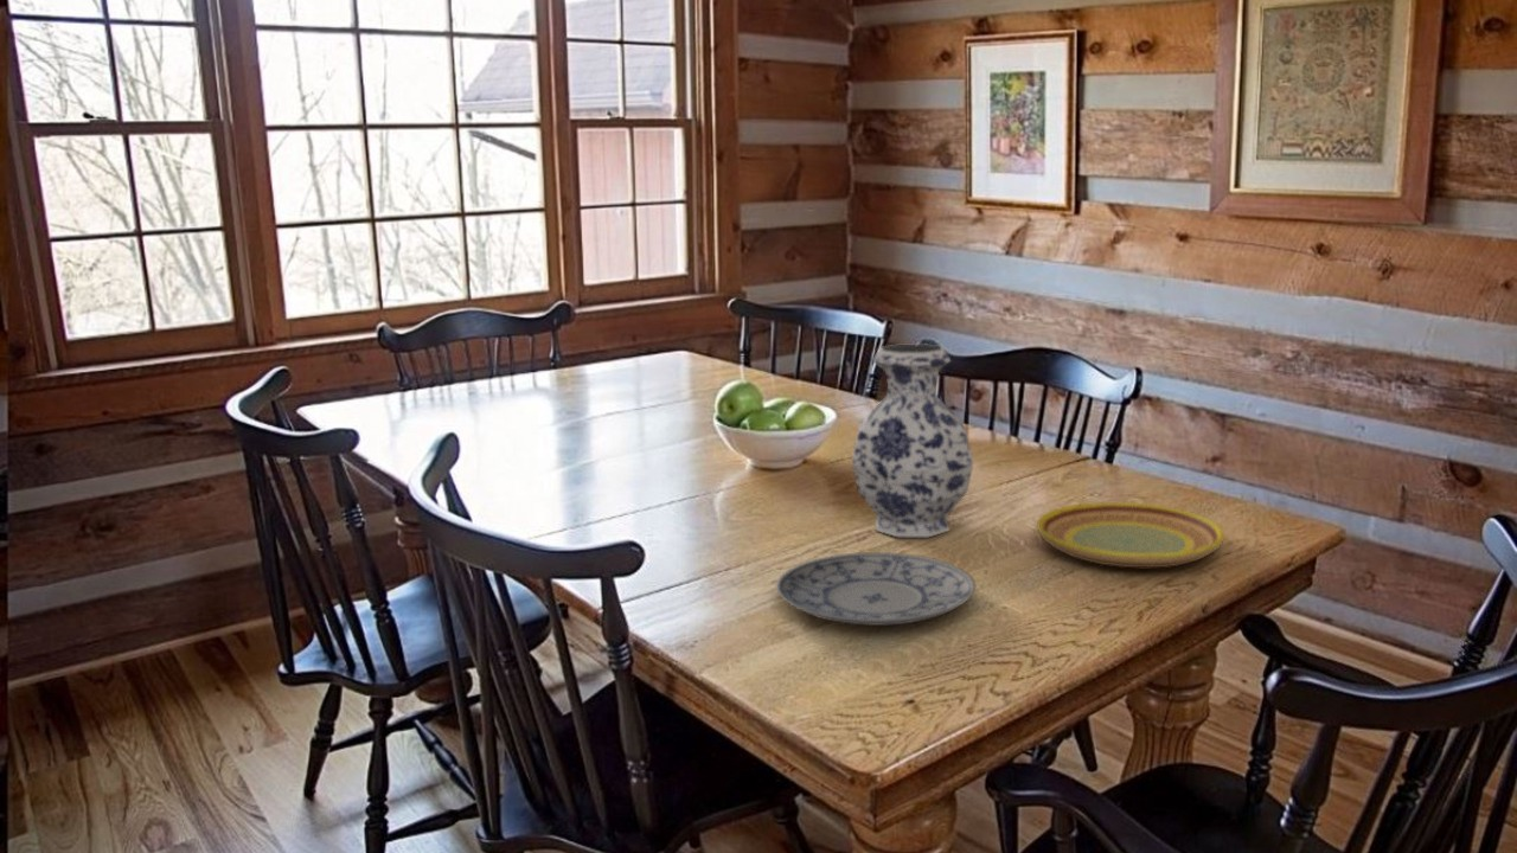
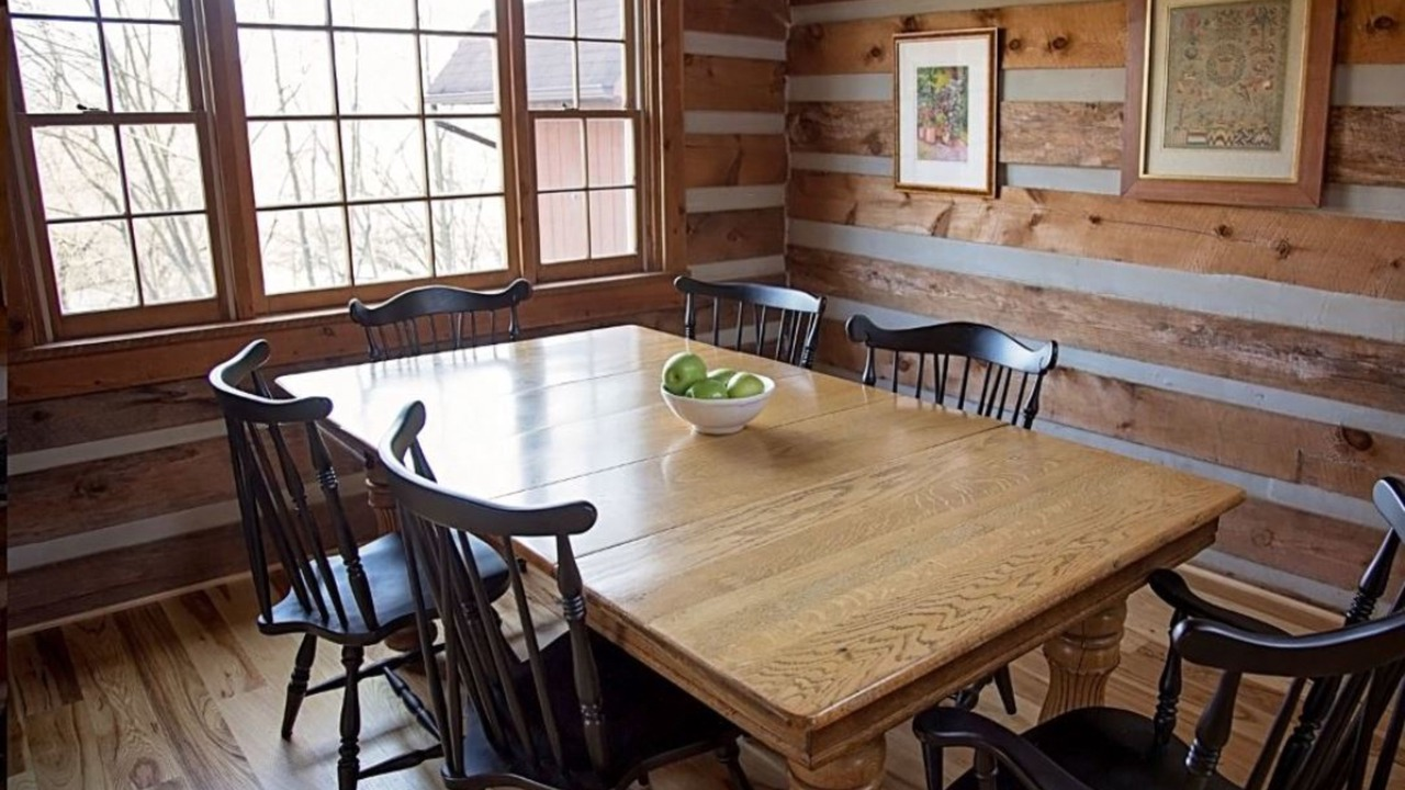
- plate (1127, 537)
- vase (911, 438)
- plate (875, 592)
